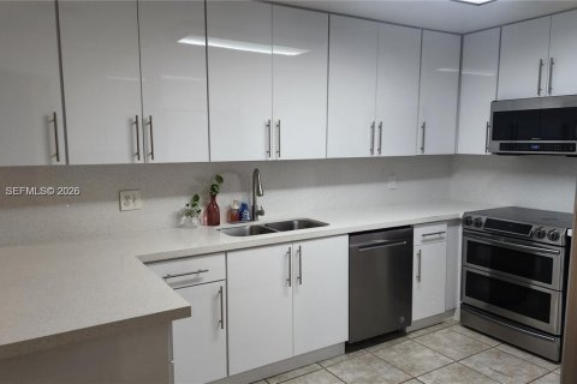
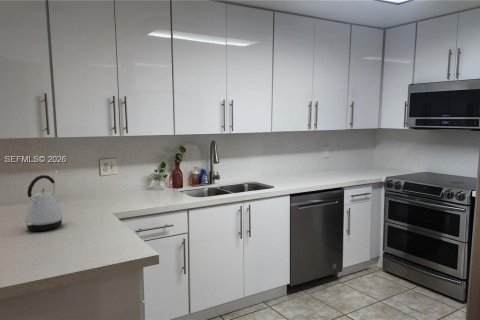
+ kettle (44, 201)
